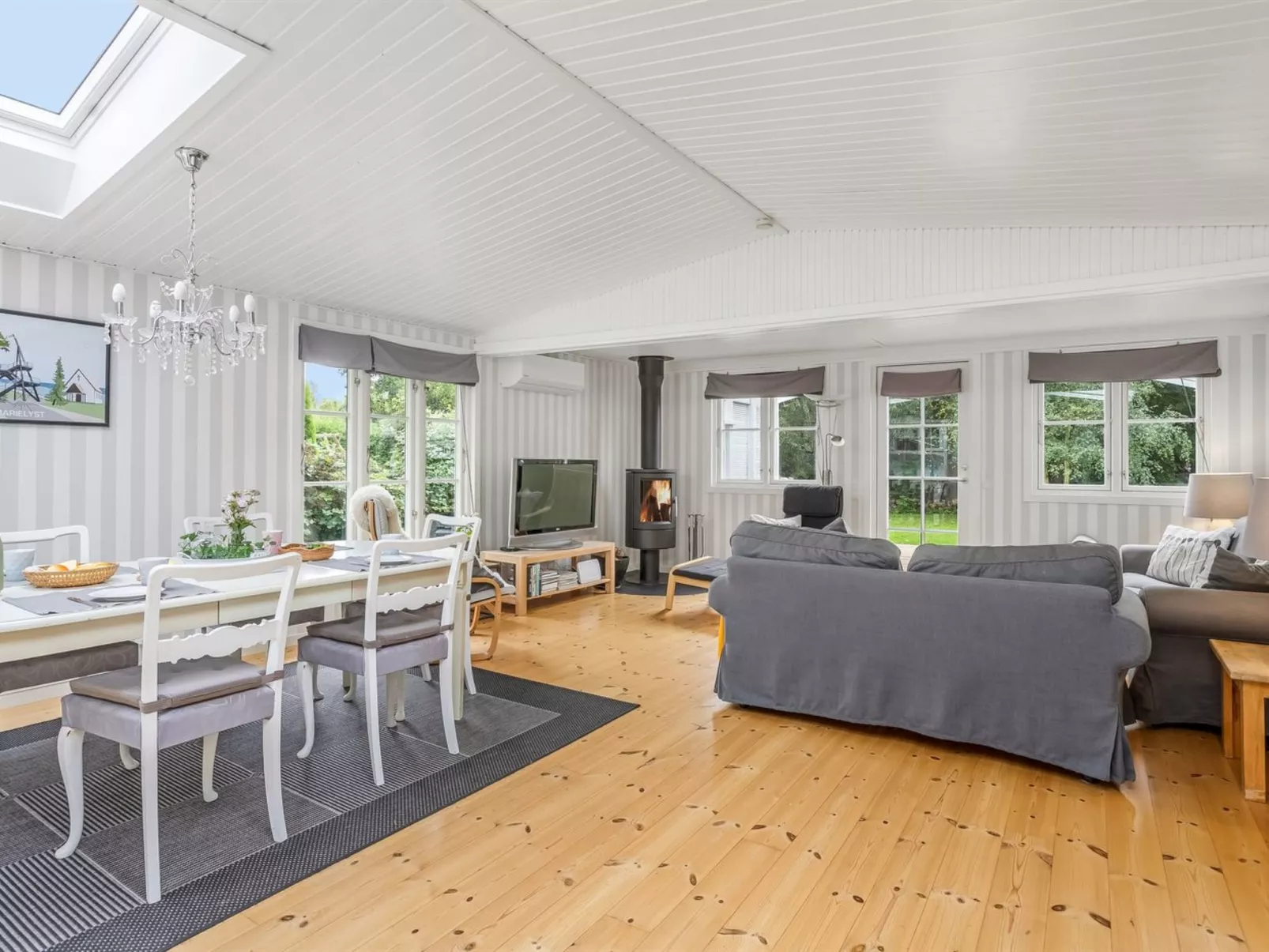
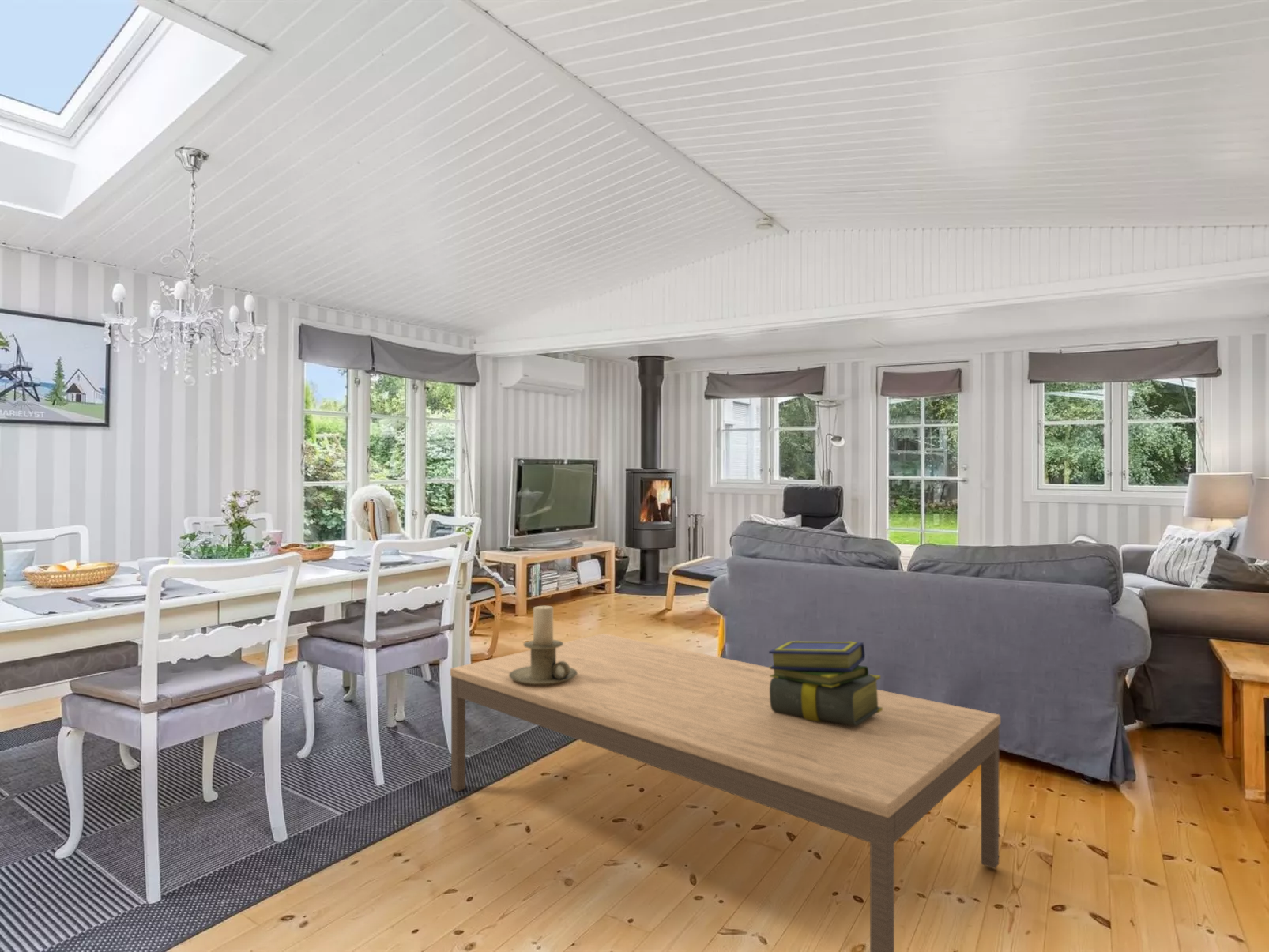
+ candle holder (543, 642)
+ stack of books (820, 677)
+ coffee table (695, 755)
